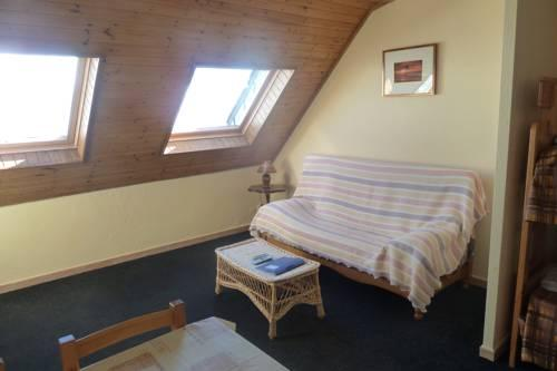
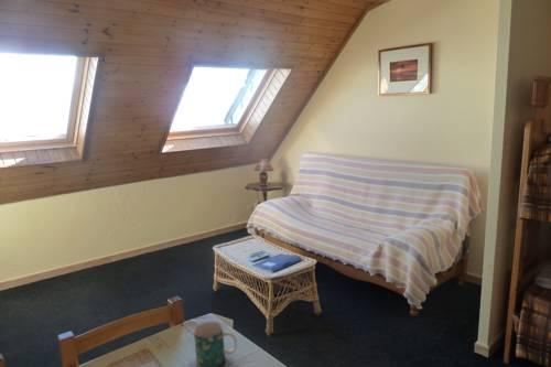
+ mug (216, 344)
